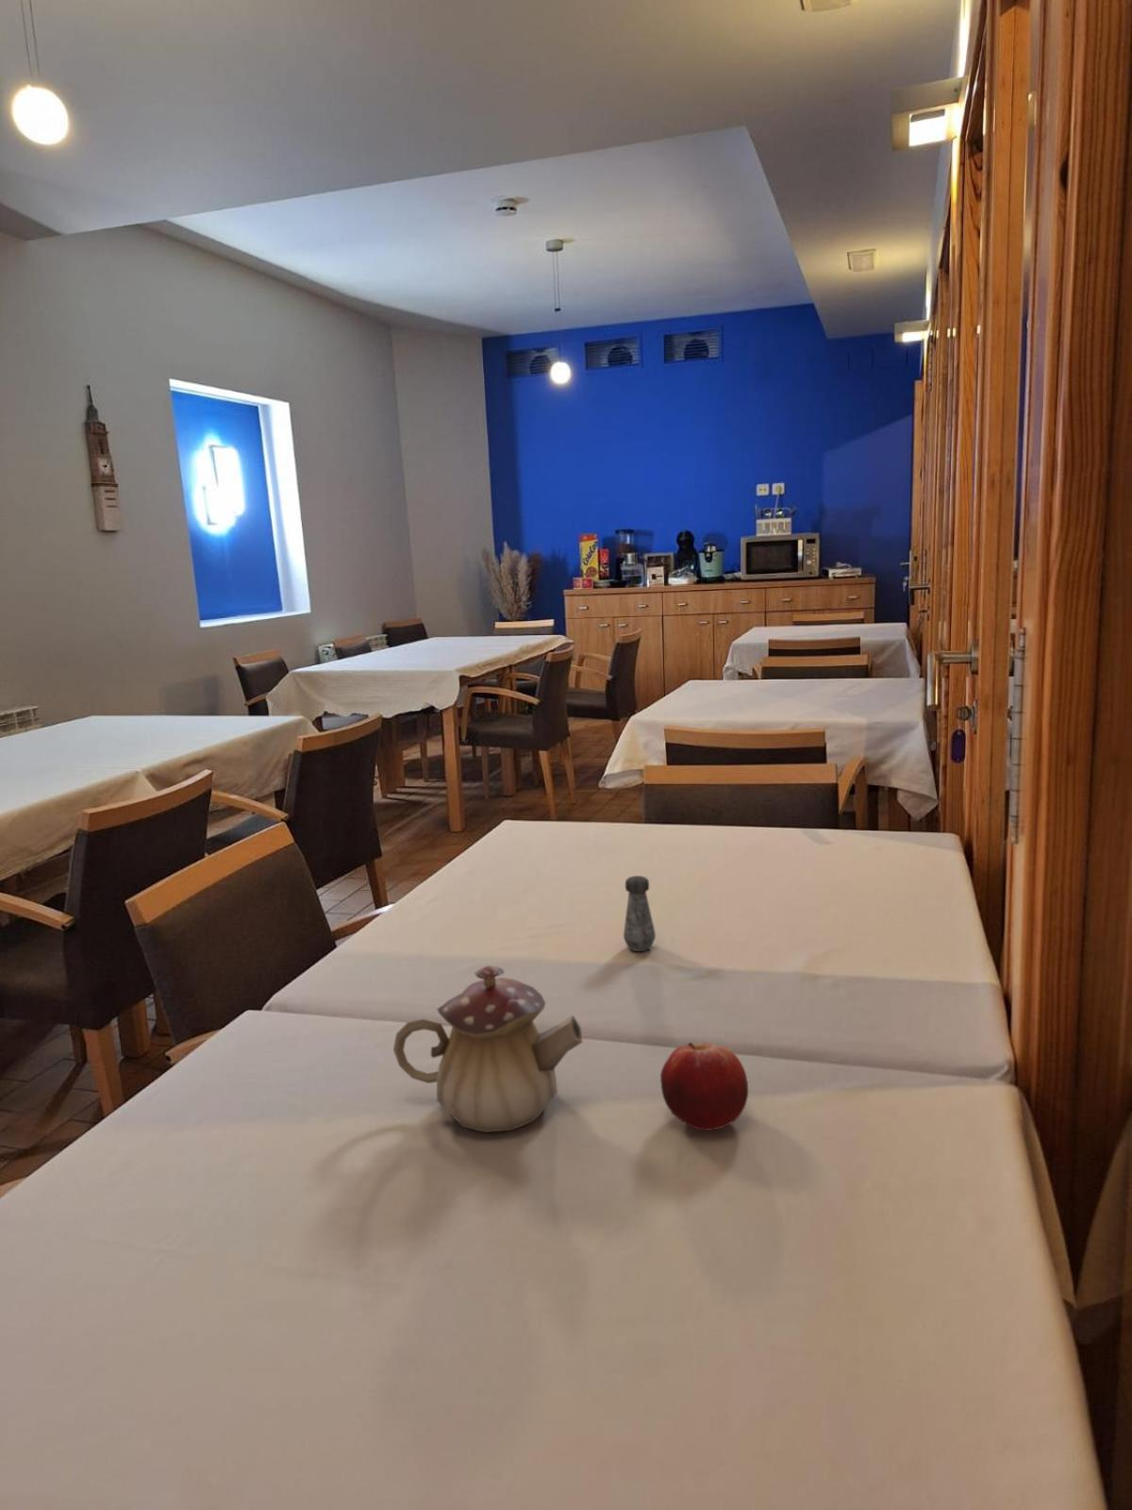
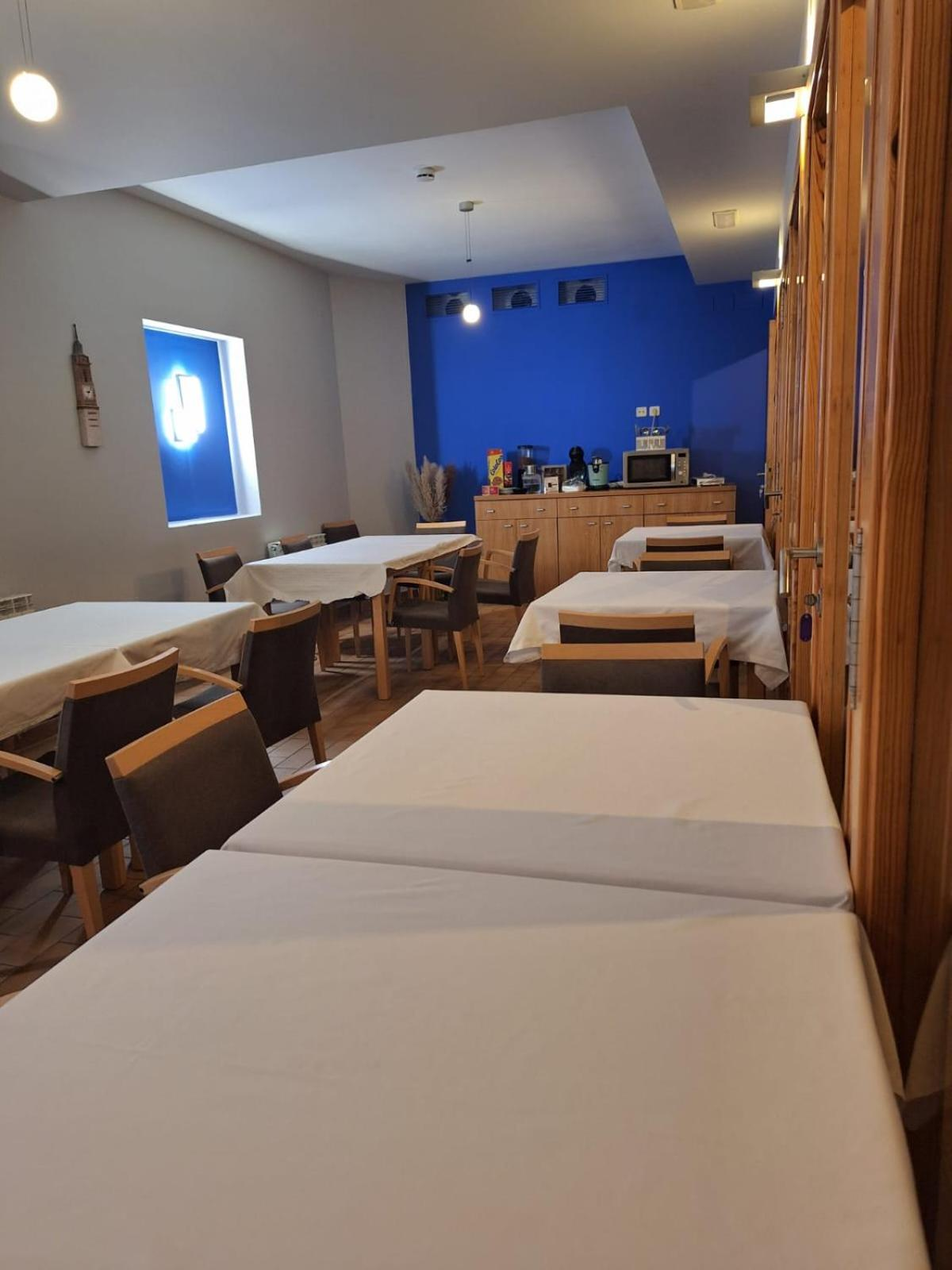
- salt shaker (637, 913)
- teapot (485, 1037)
- fruit (704, 1082)
